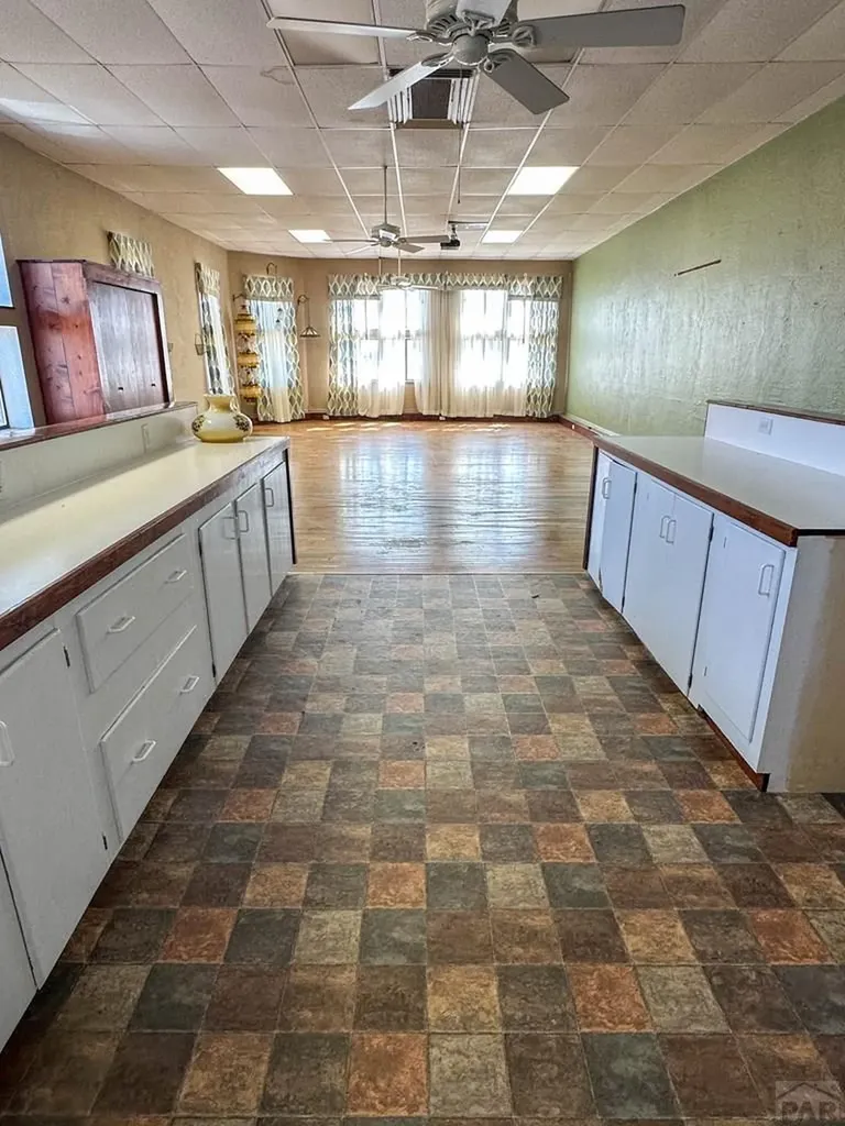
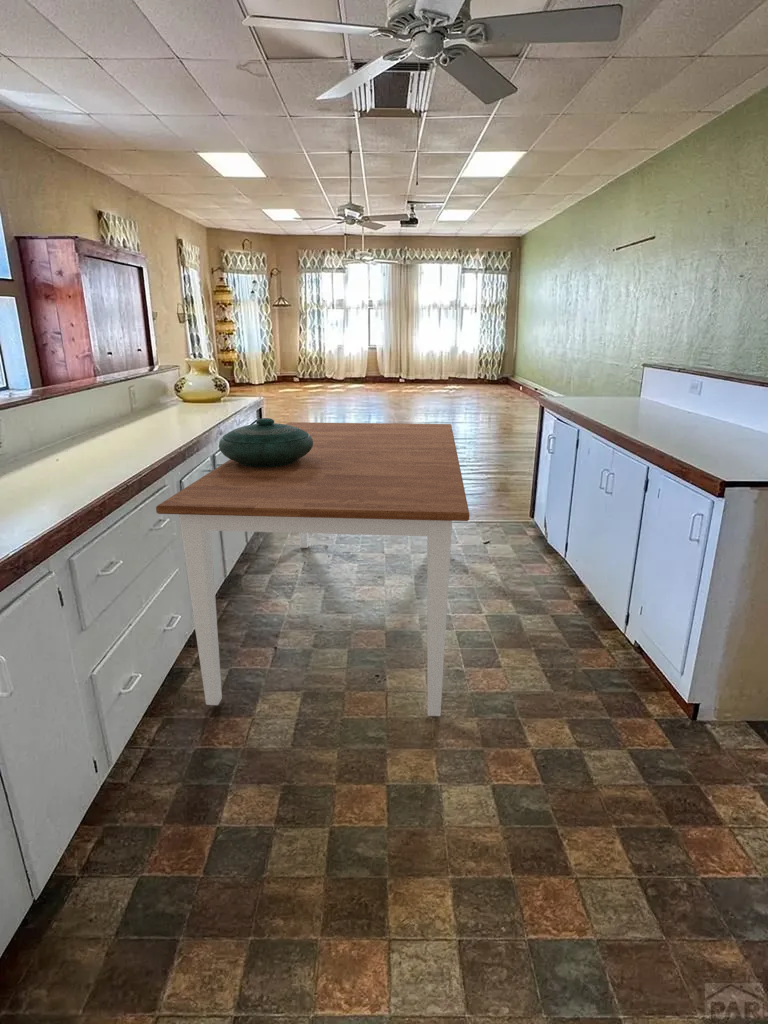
+ dining table (350, 533)
+ decorative bowl (266, 439)
